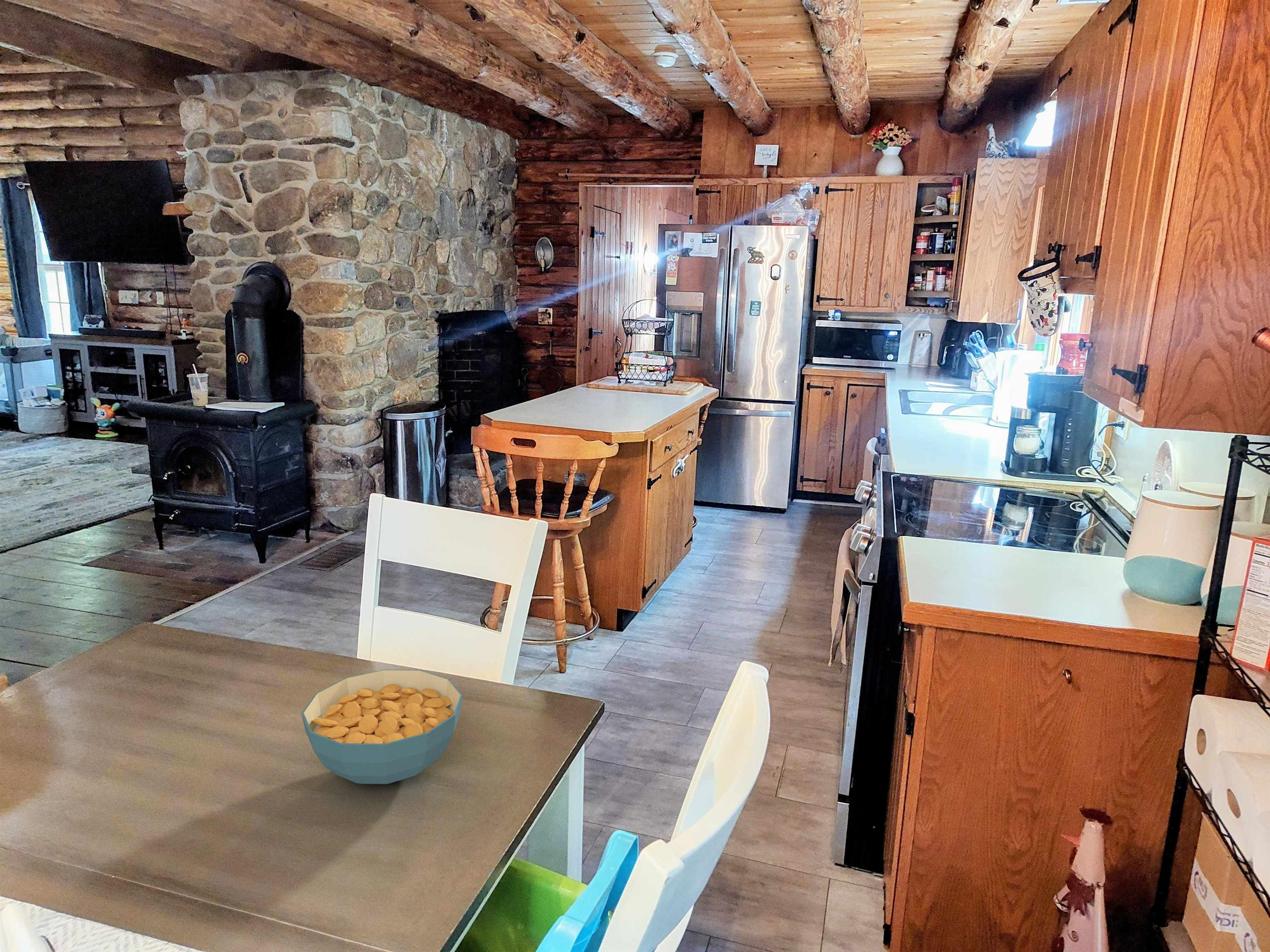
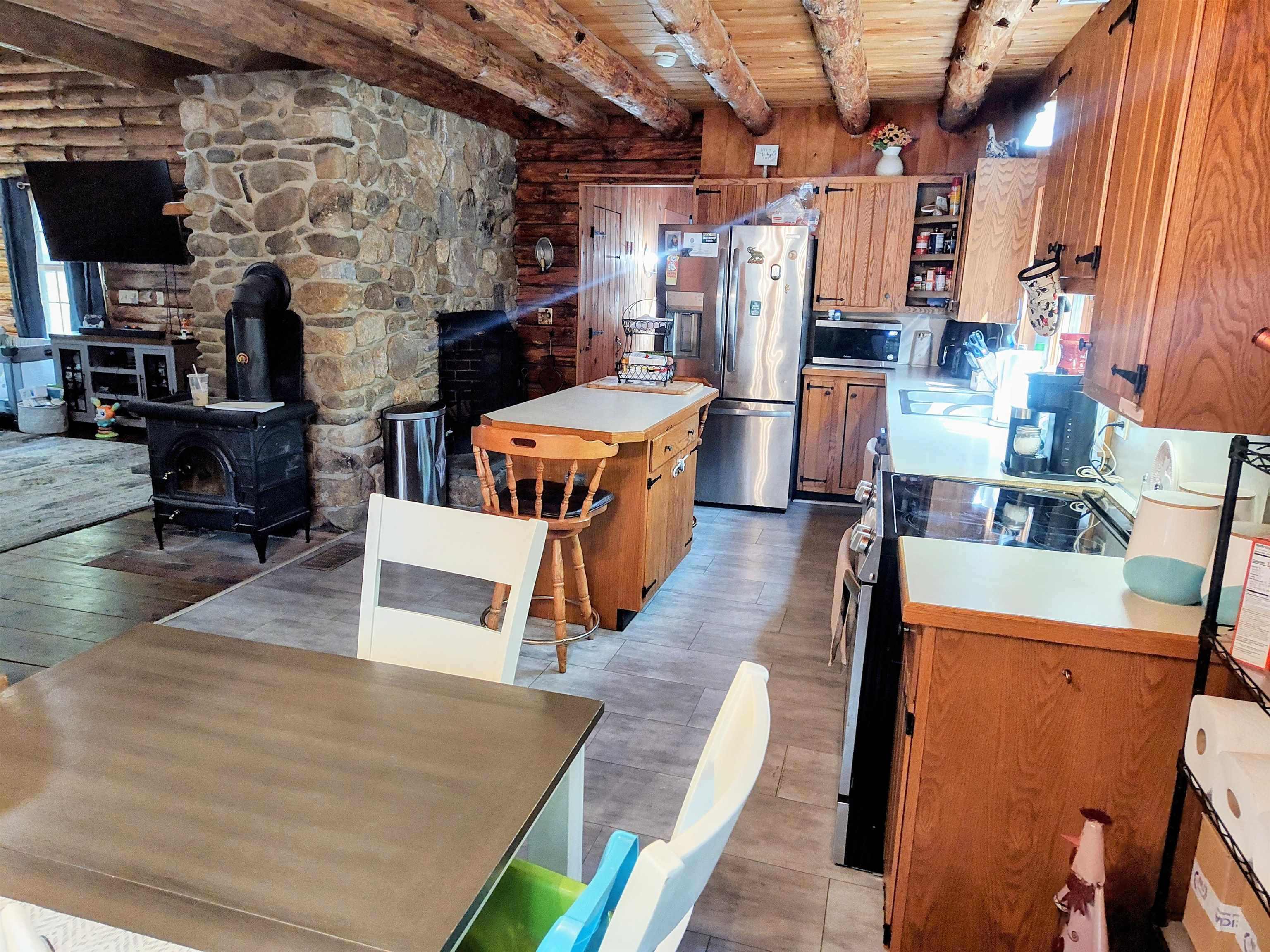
- cereal bowl (385, 737)
